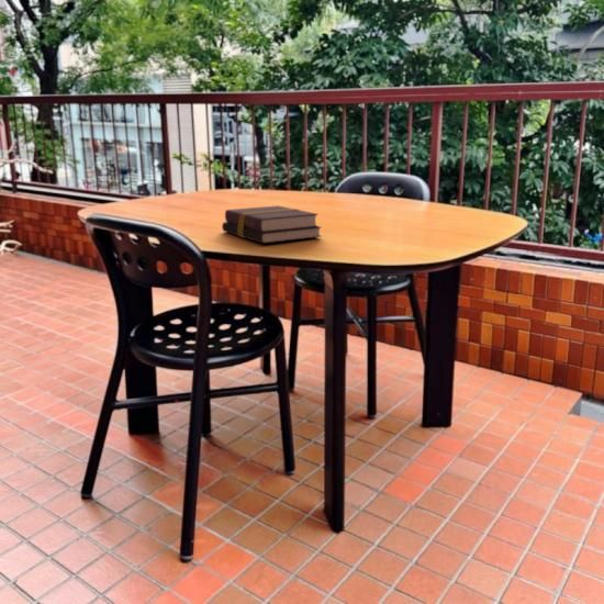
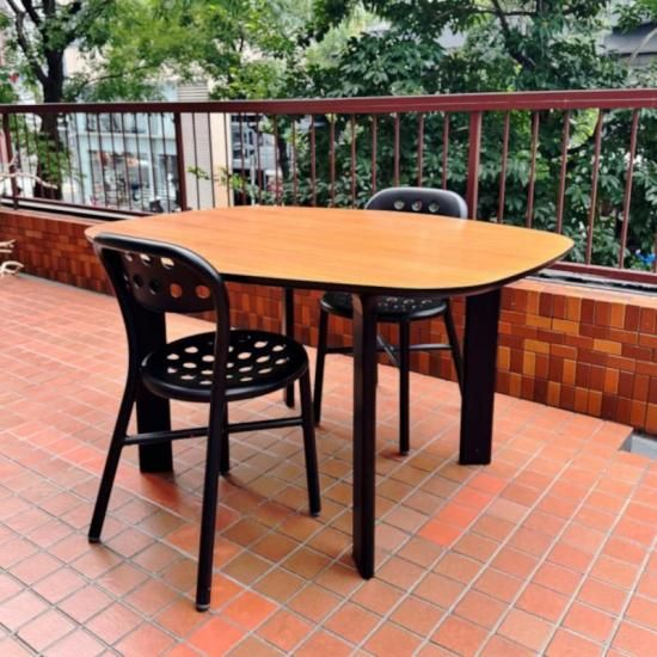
- book (270, 223)
